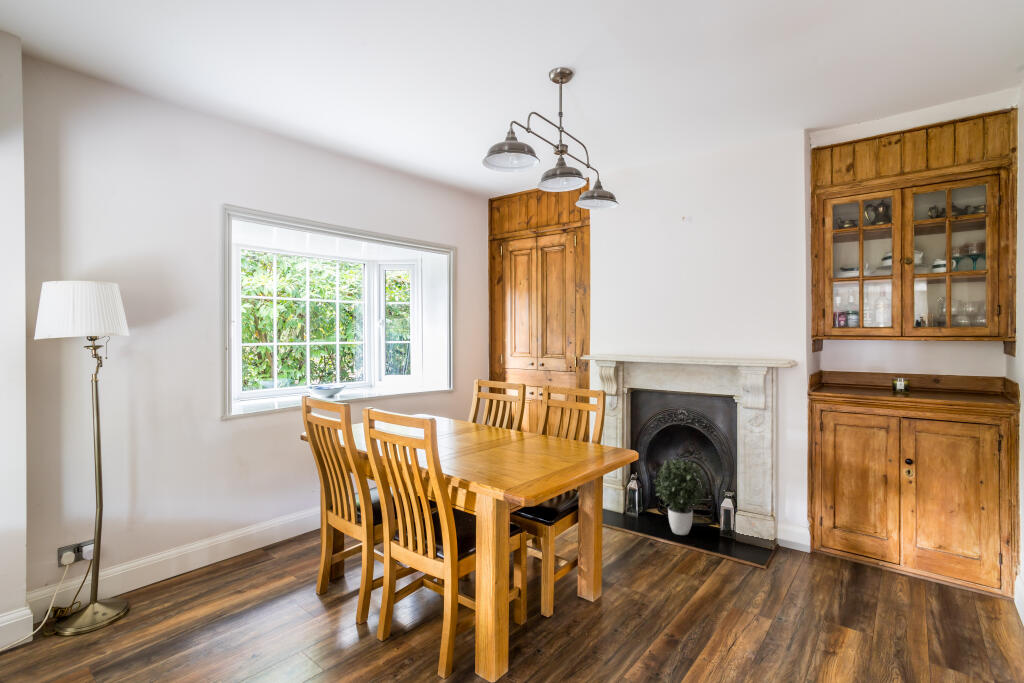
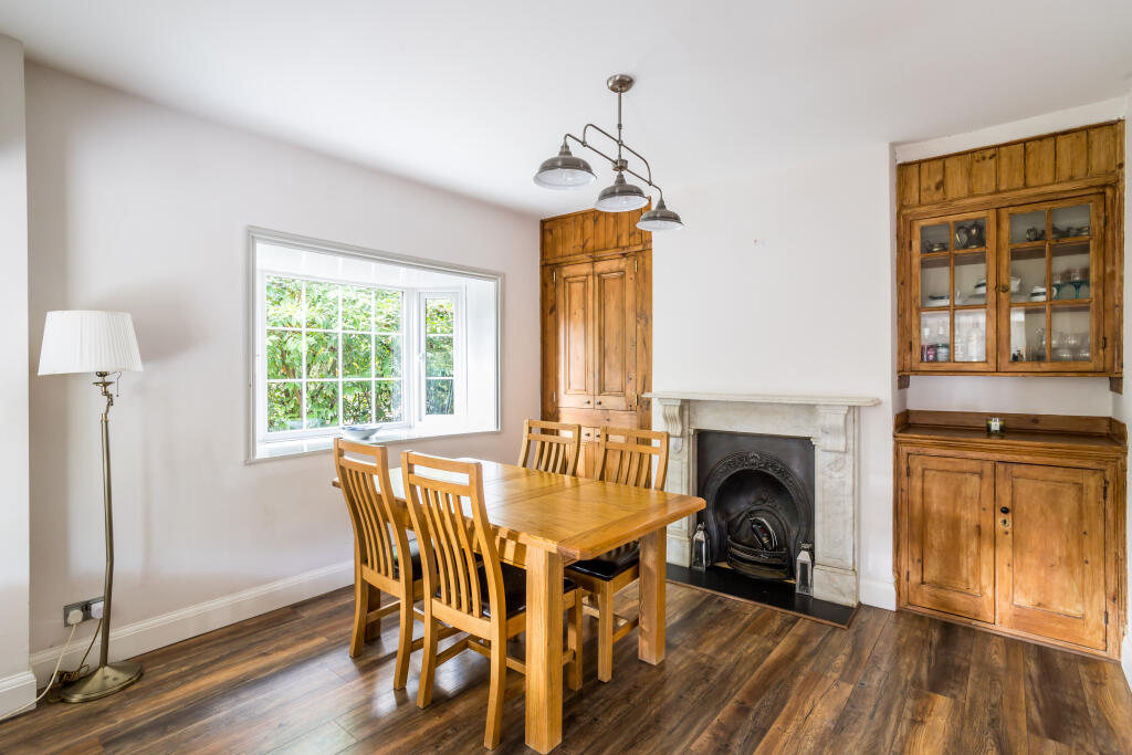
- potted plant (680, 495)
